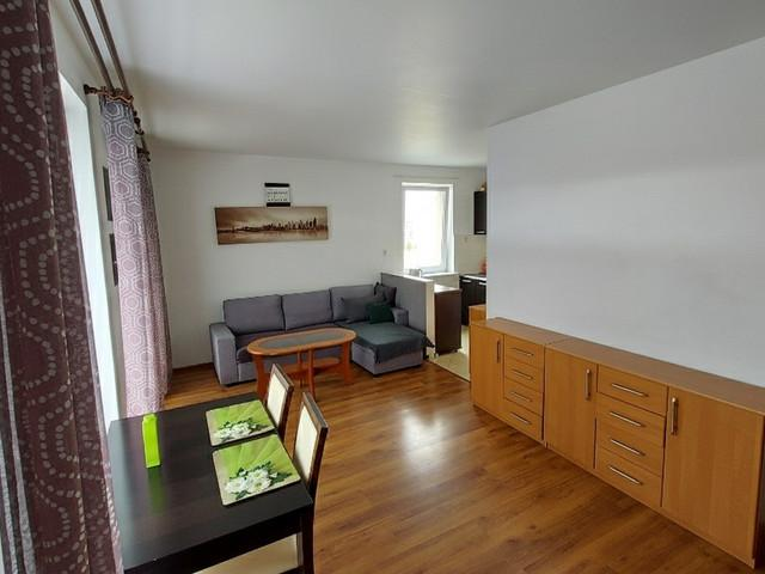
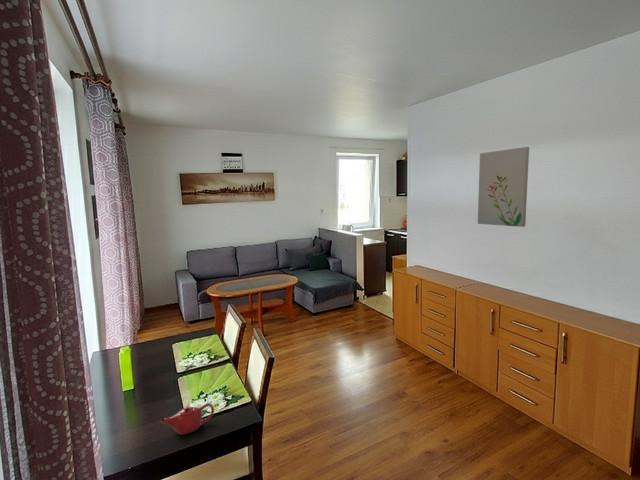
+ teapot (188, 417)
+ wall art (501, 188)
